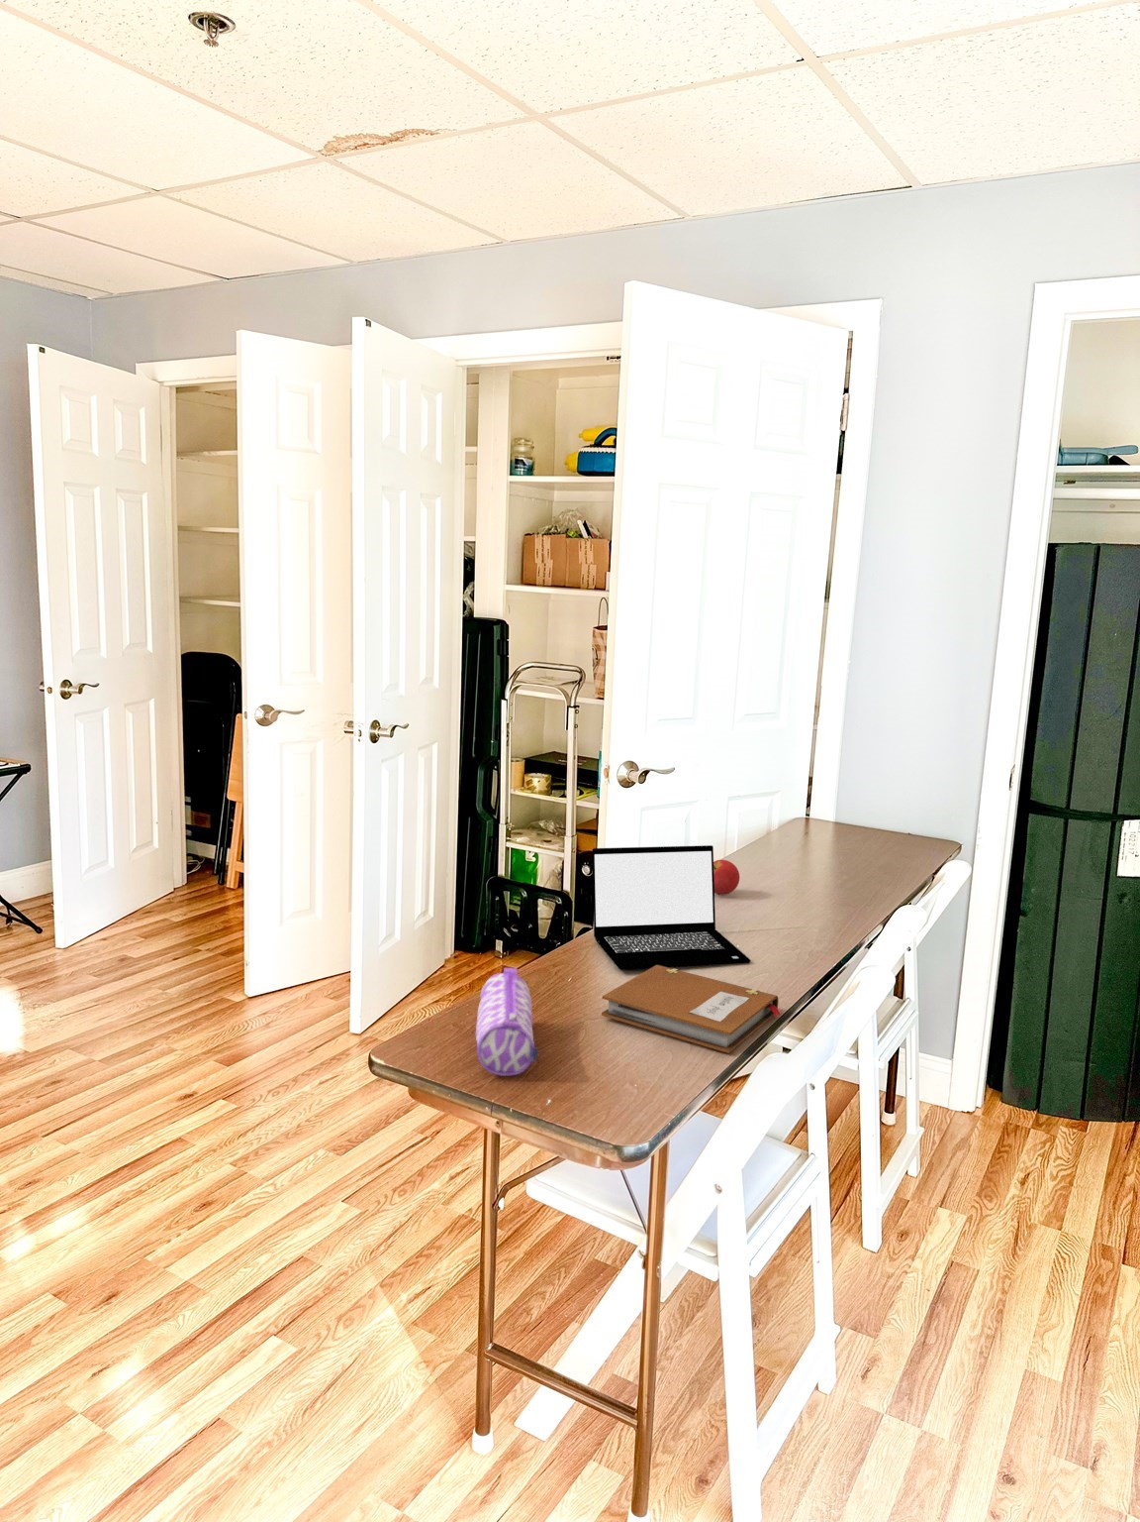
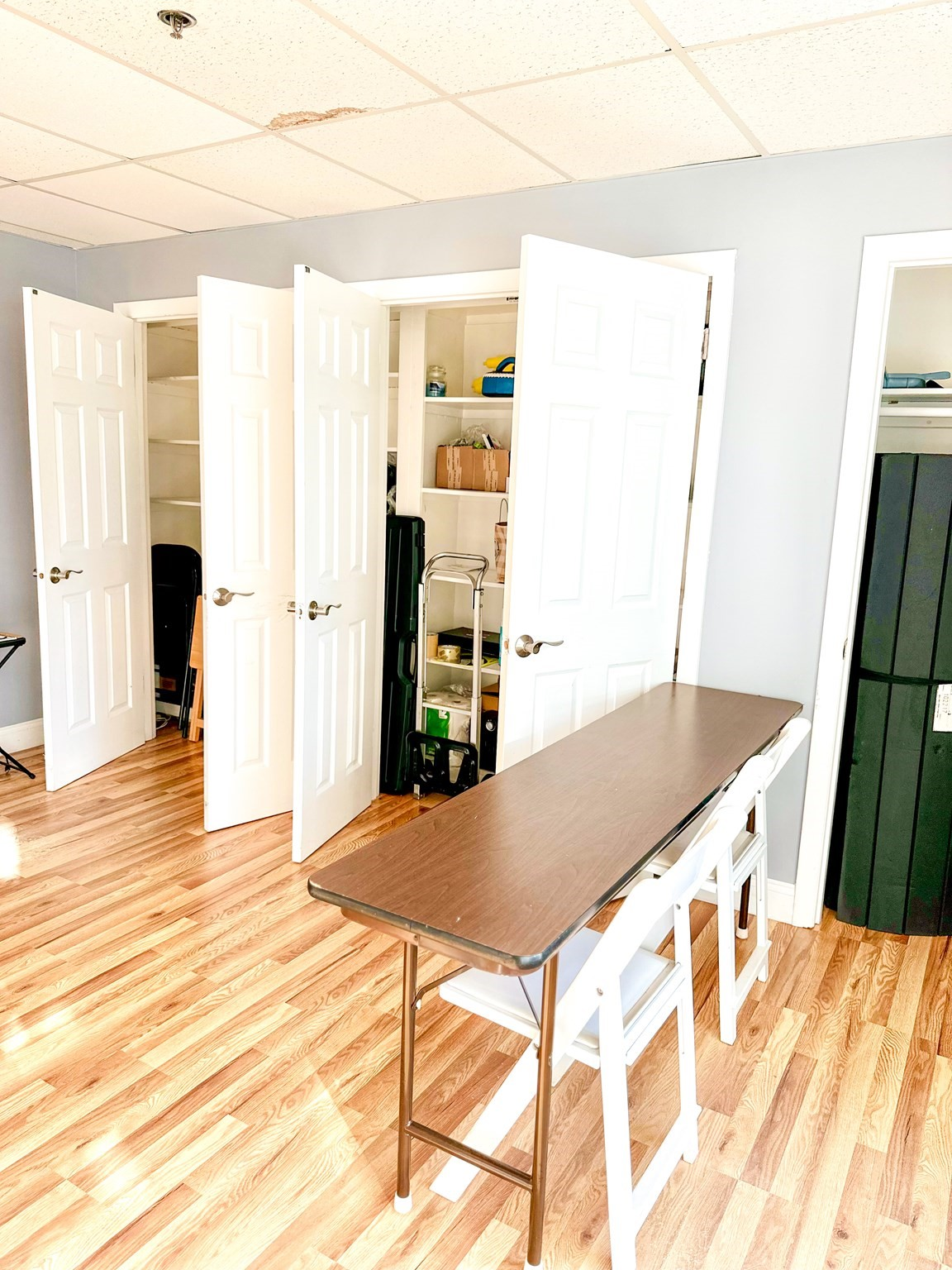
- laptop computer (669, 904)
- pencil case (504, 1021)
- notebook (695, 1004)
- fruit (721, 877)
